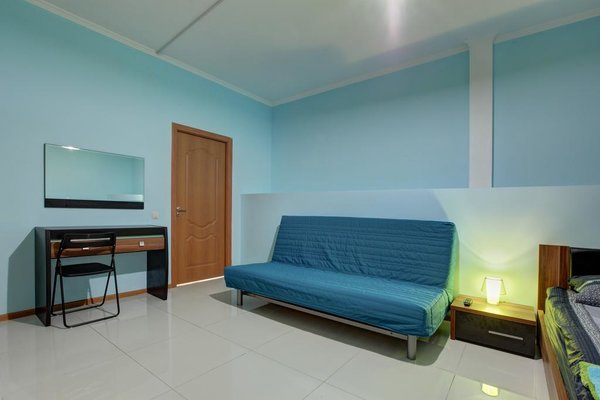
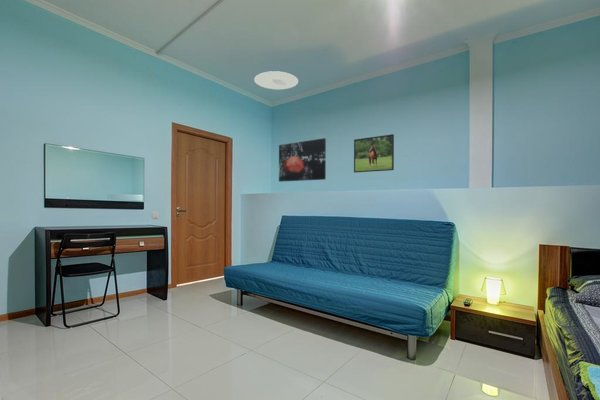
+ wall art (300, 161)
+ ceiling light (276, 78)
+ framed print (373, 154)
